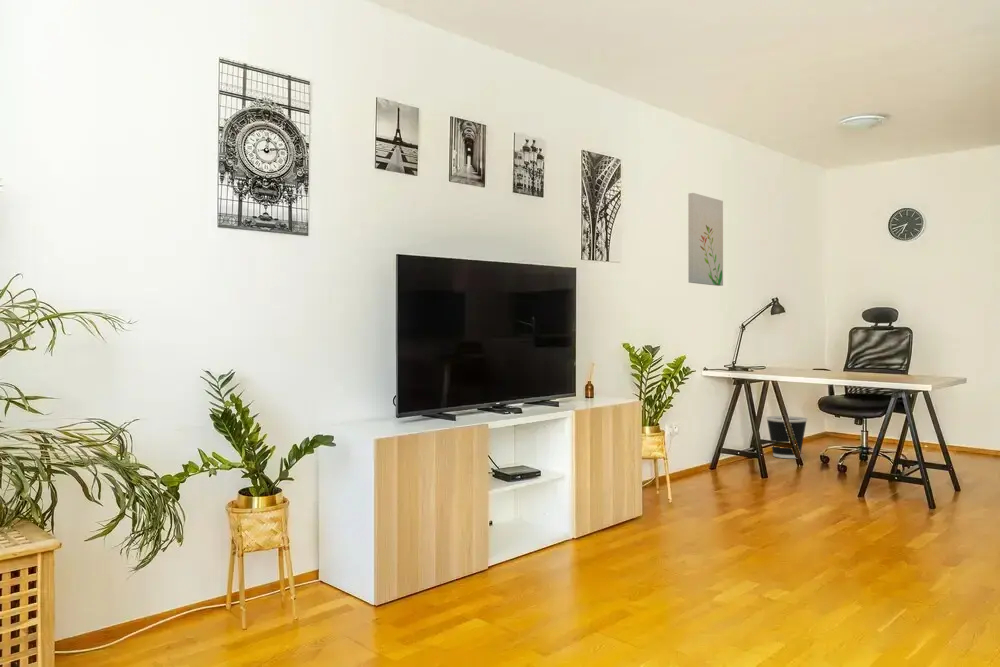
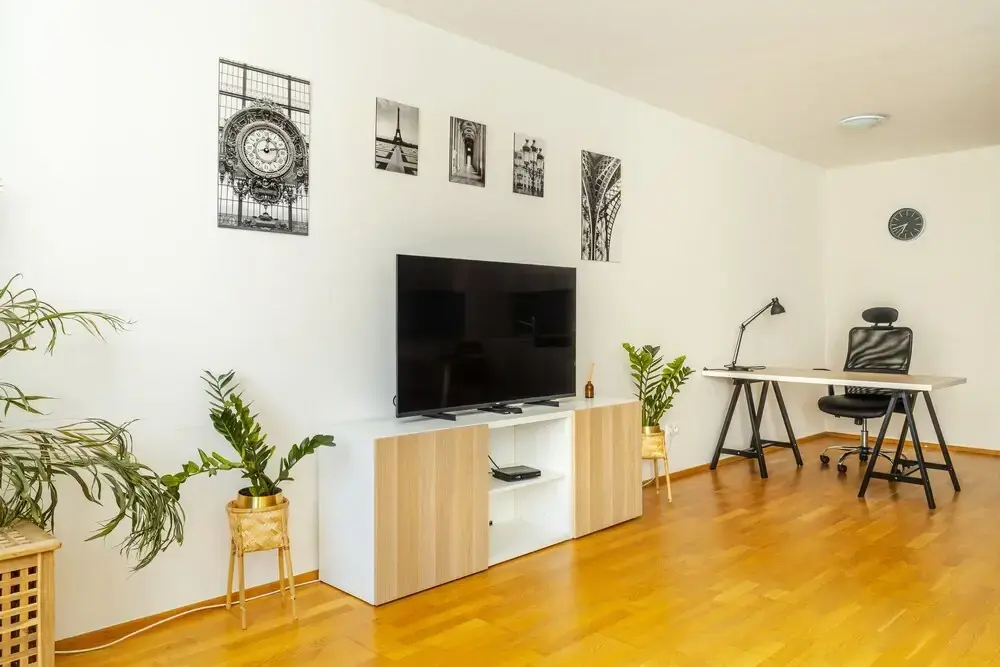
- wall art (706, 240)
- wastebasket (786, 437)
